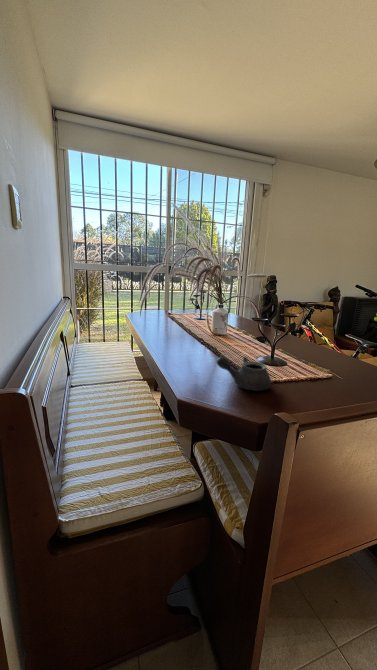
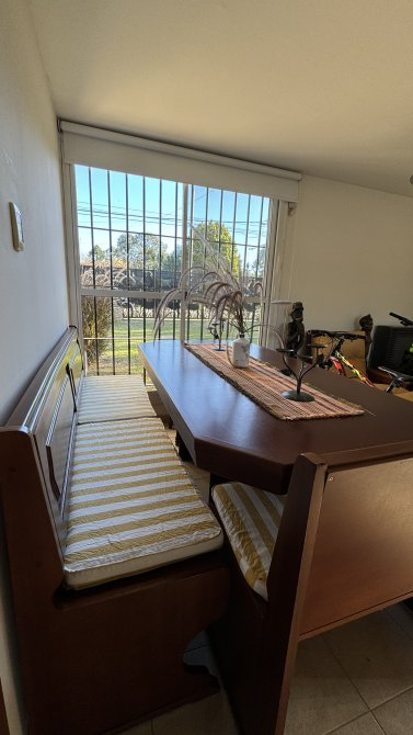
- teapot (242, 370)
